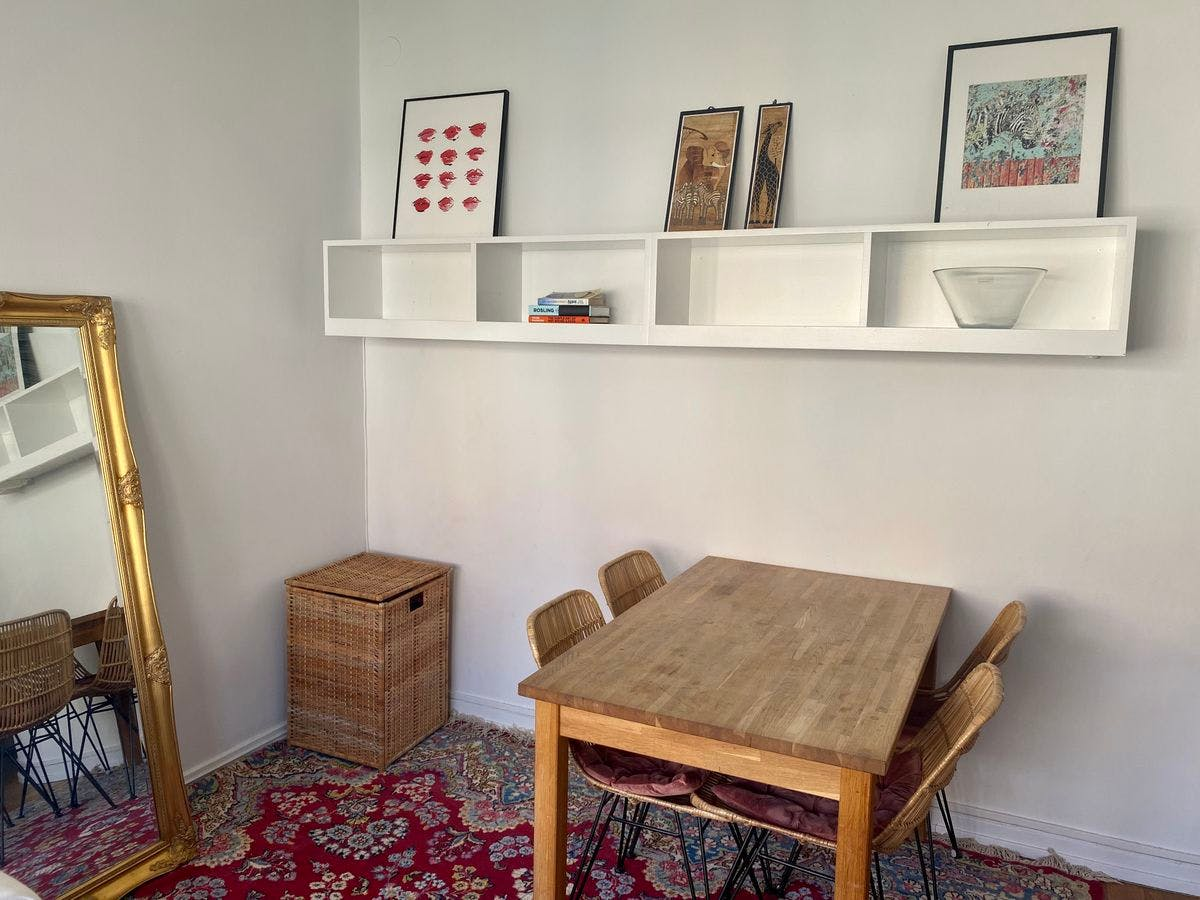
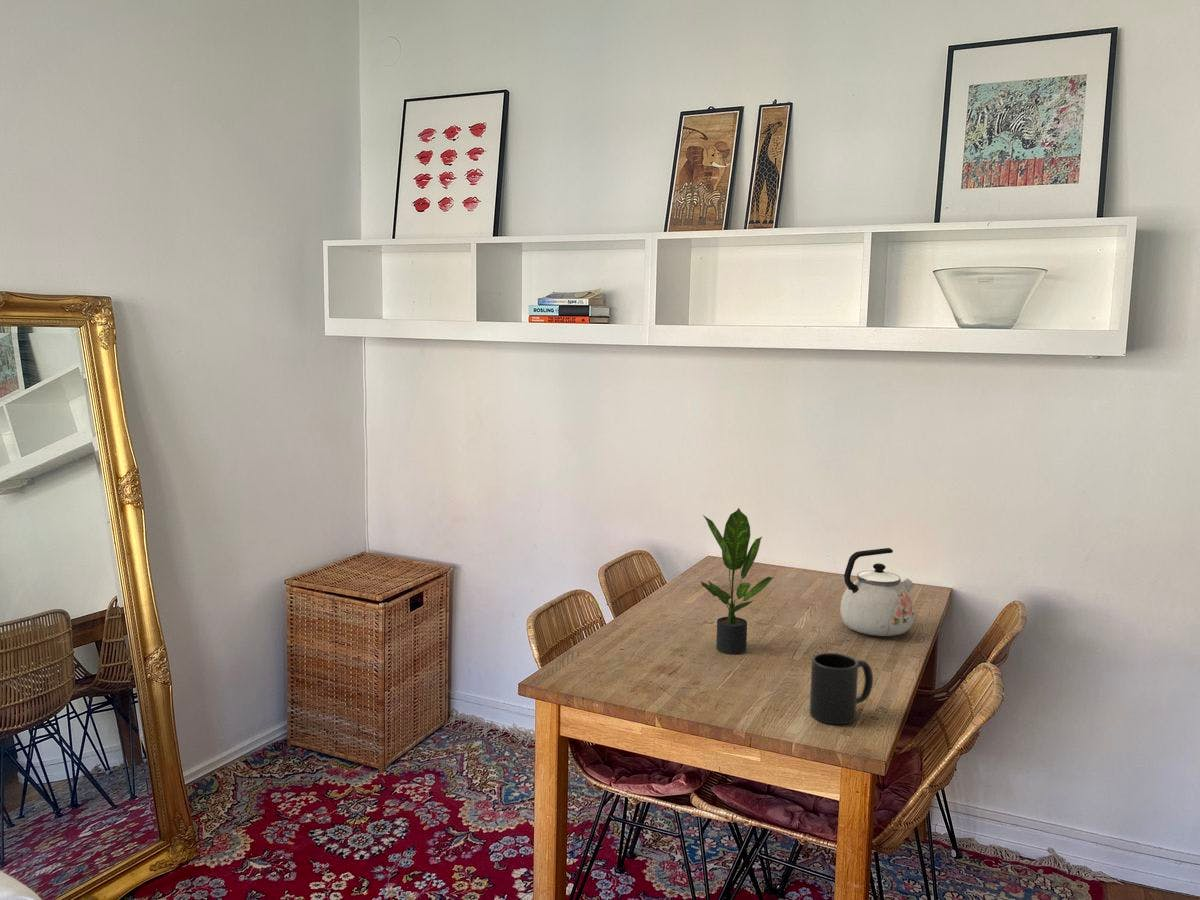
+ potted plant (730, 583)
+ mug (840, 686)
+ kettle (878, 589)
